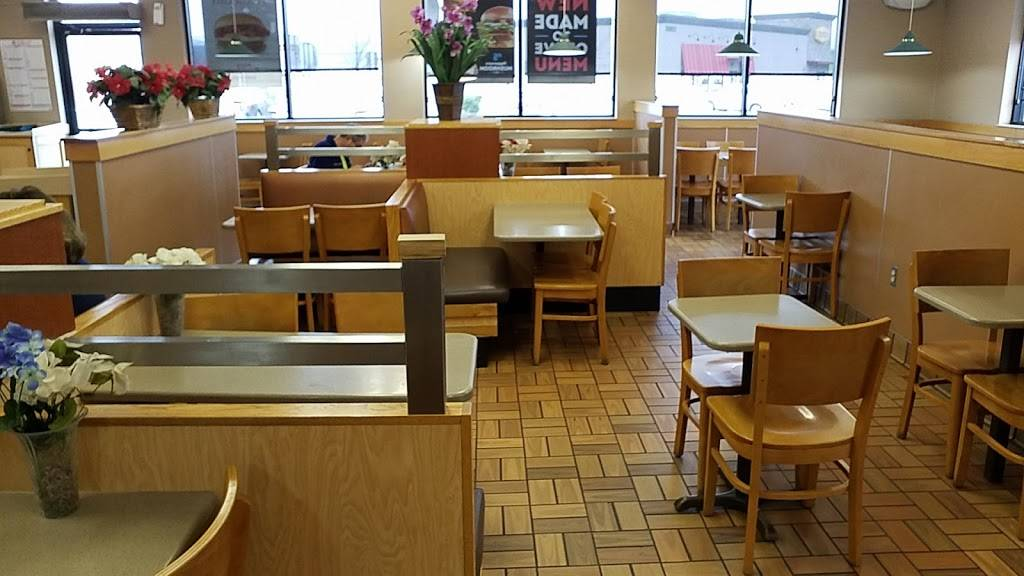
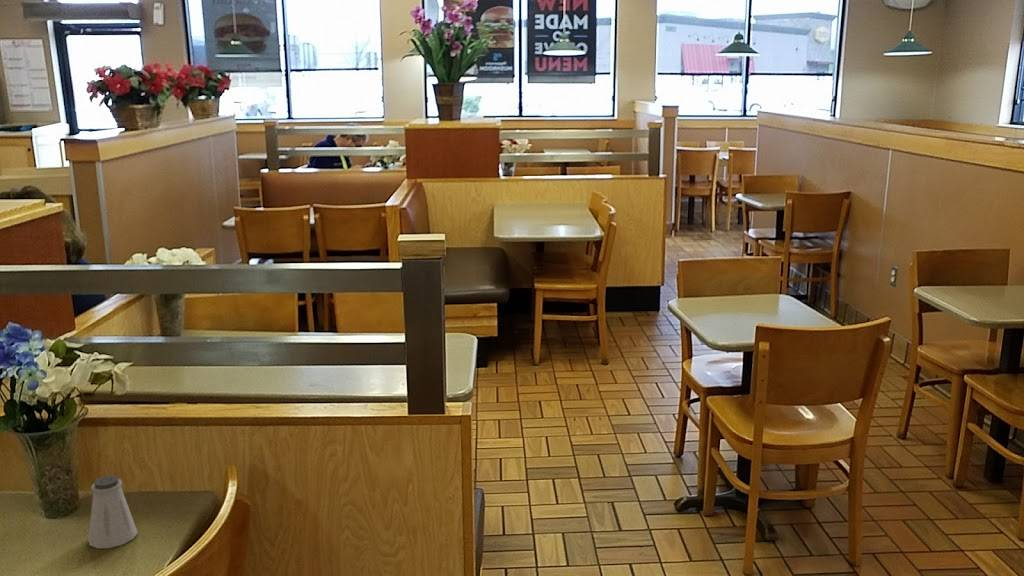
+ saltshaker (109, 508)
